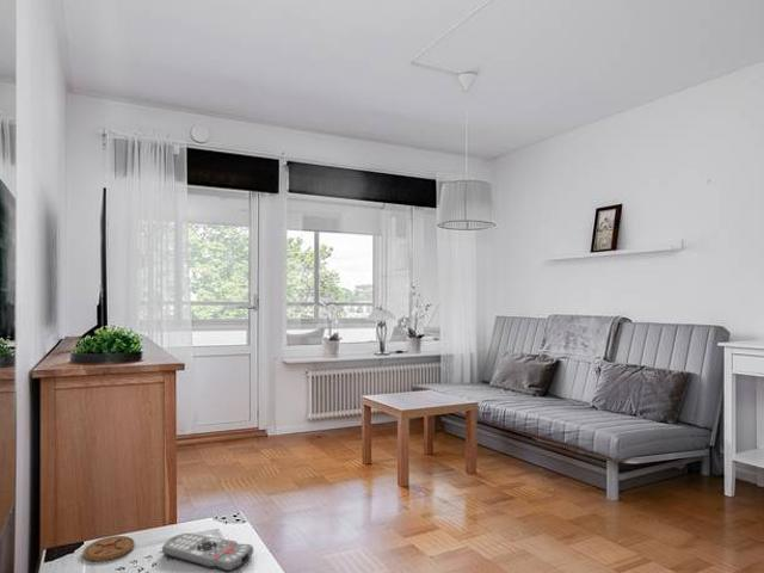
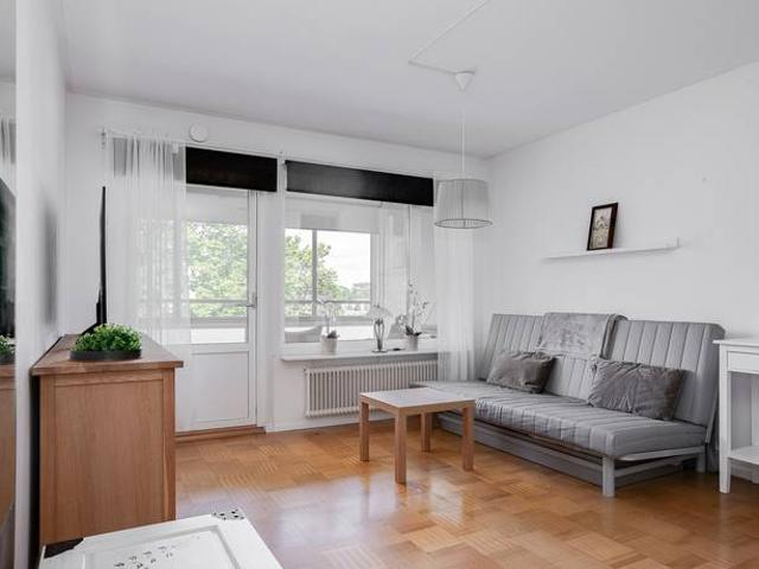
- remote control (205, 550)
- coaster (109, 548)
